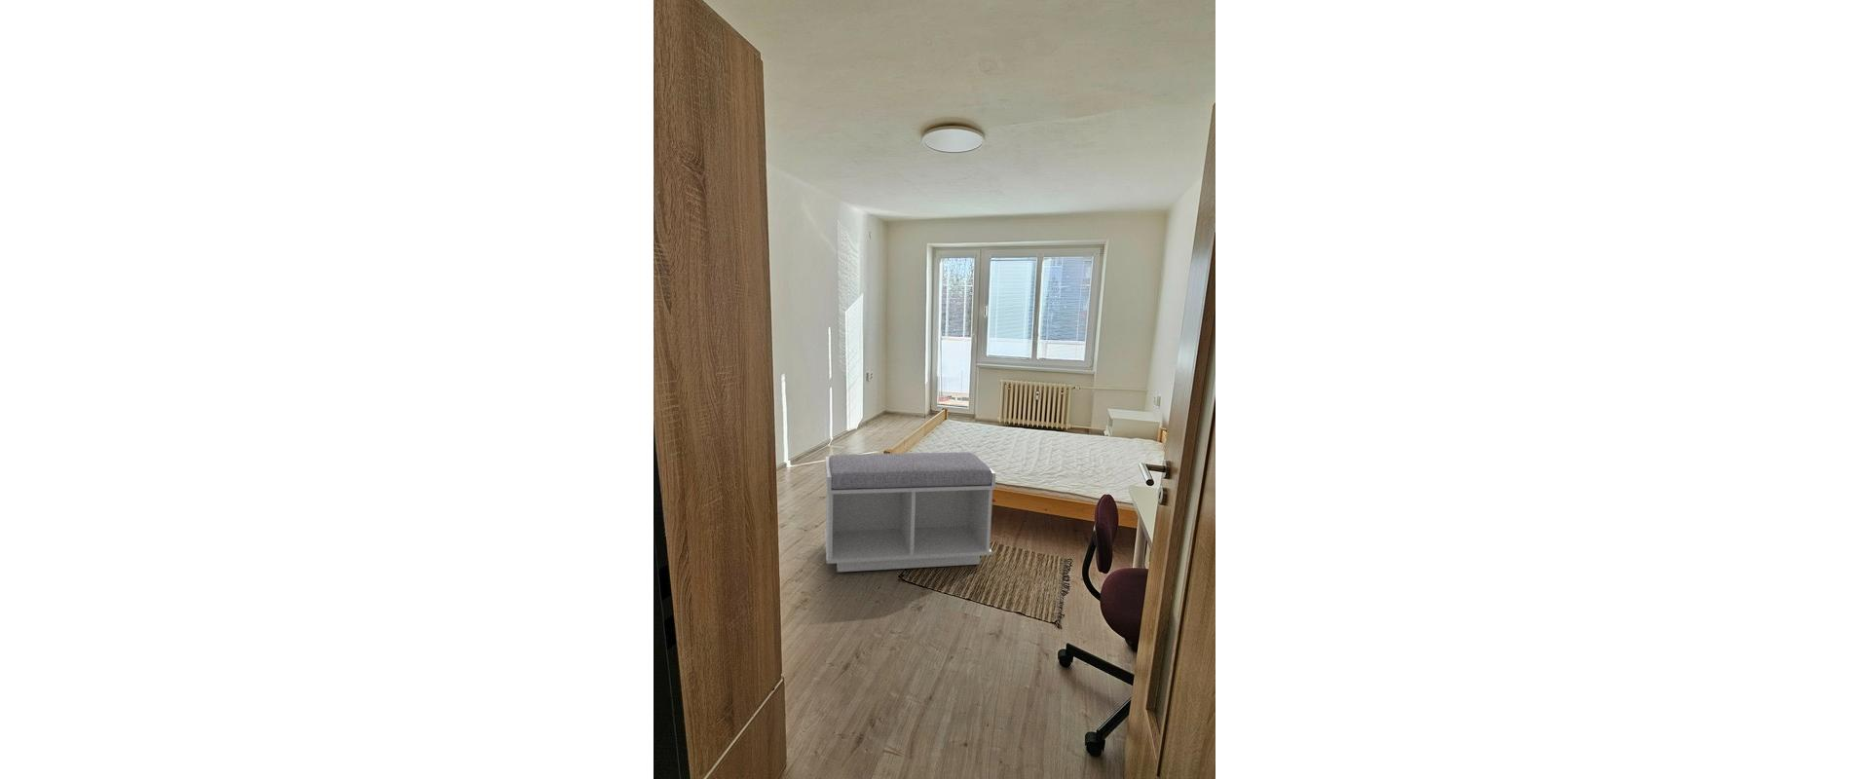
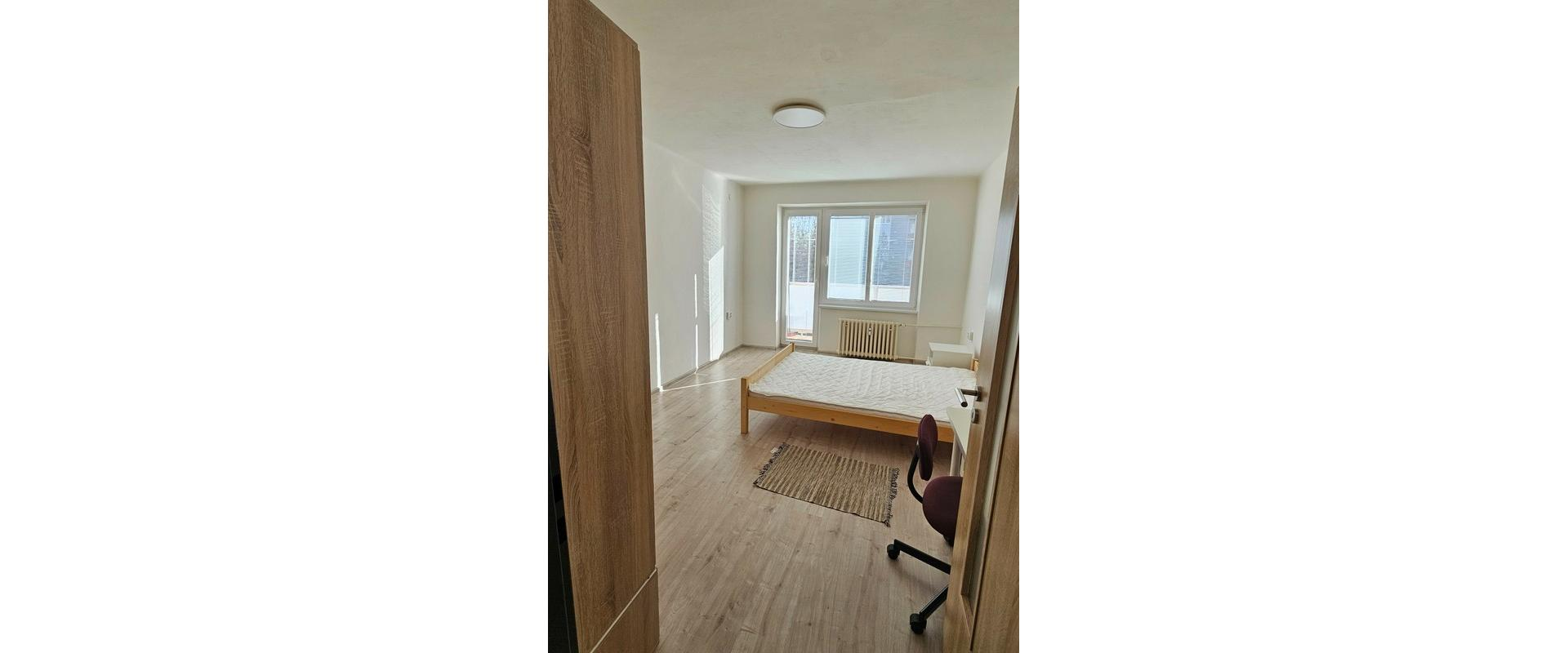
- bench (906, 507)
